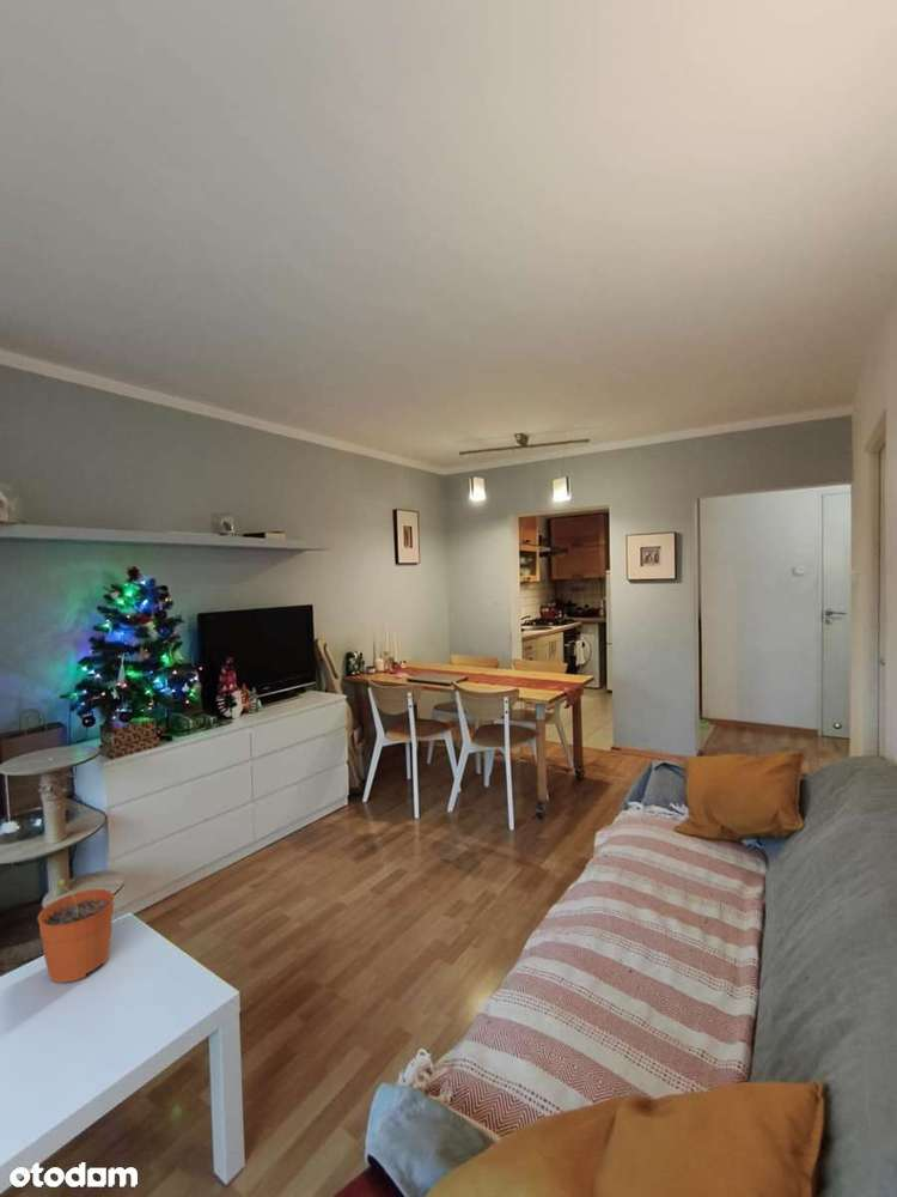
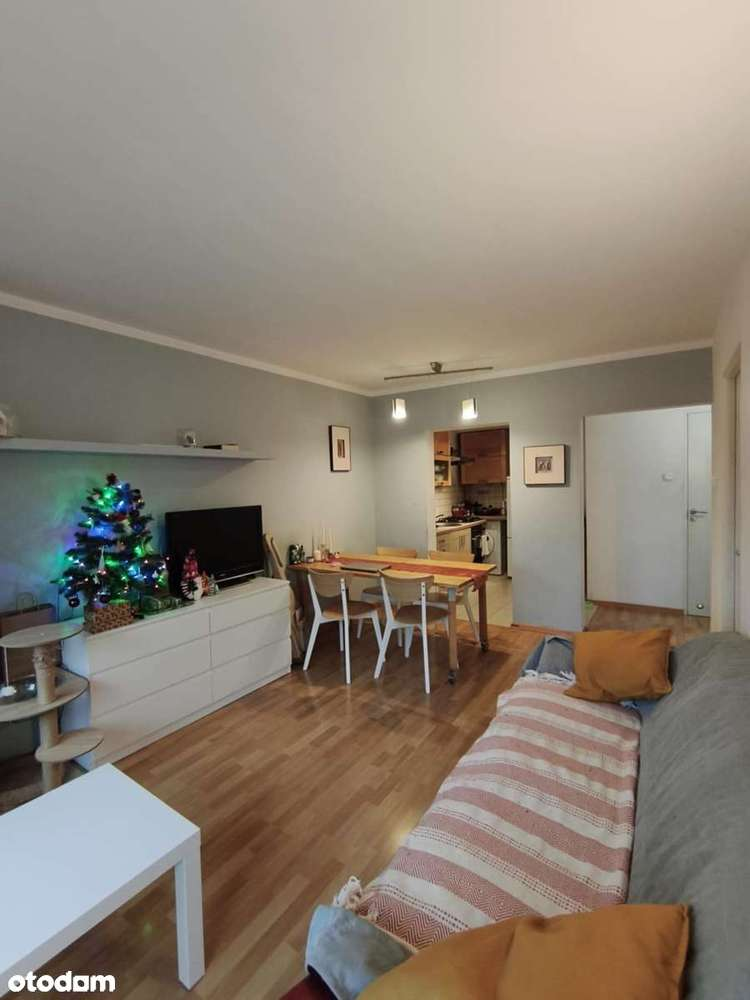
- plant pot (77, 920)
